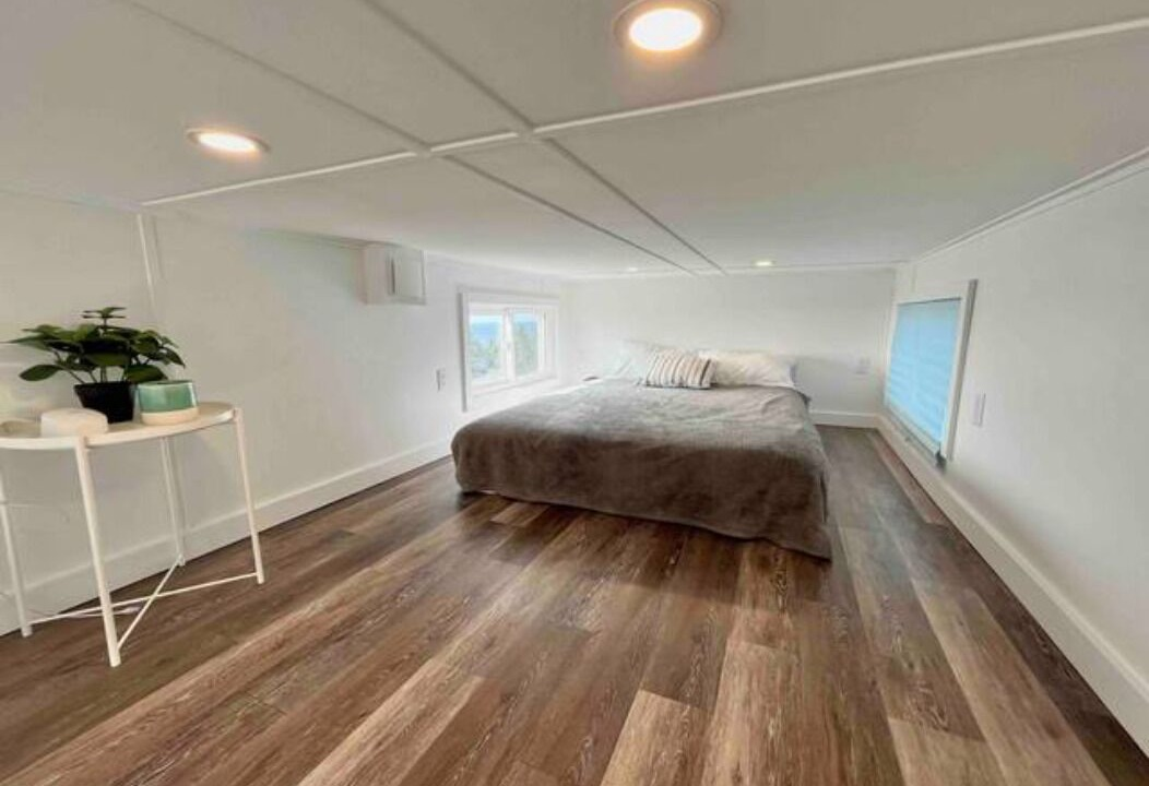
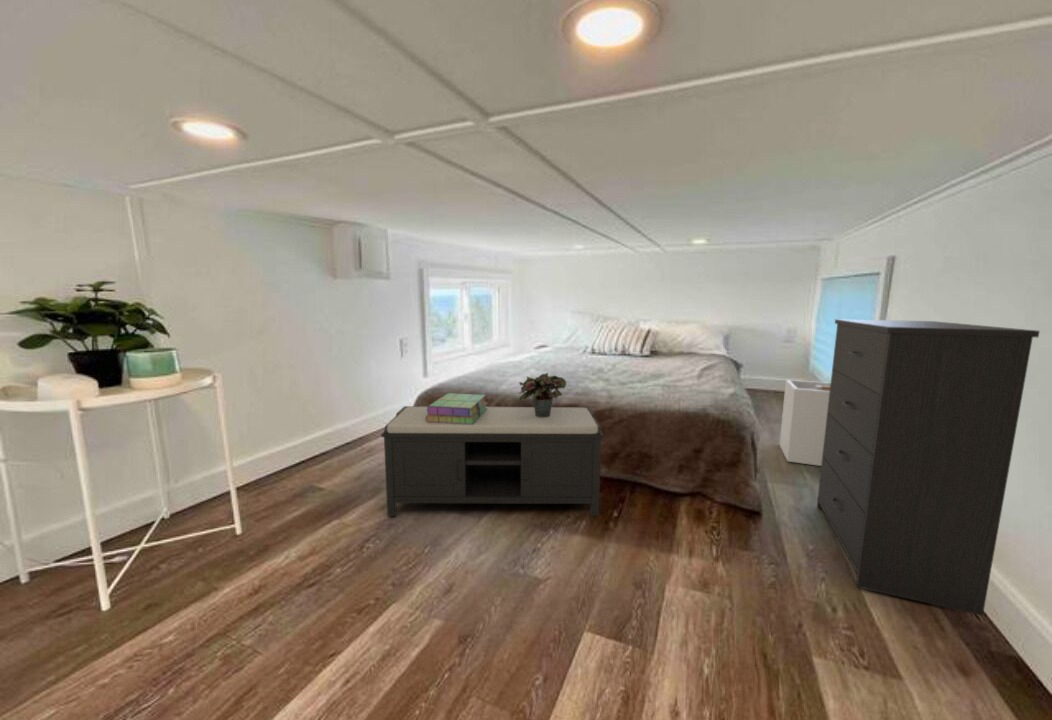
+ laundry hamper (815, 421)
+ potted plant (542, 395)
+ stack of books (458, 407)
+ dresser (895, 441)
+ bench (495, 457)
